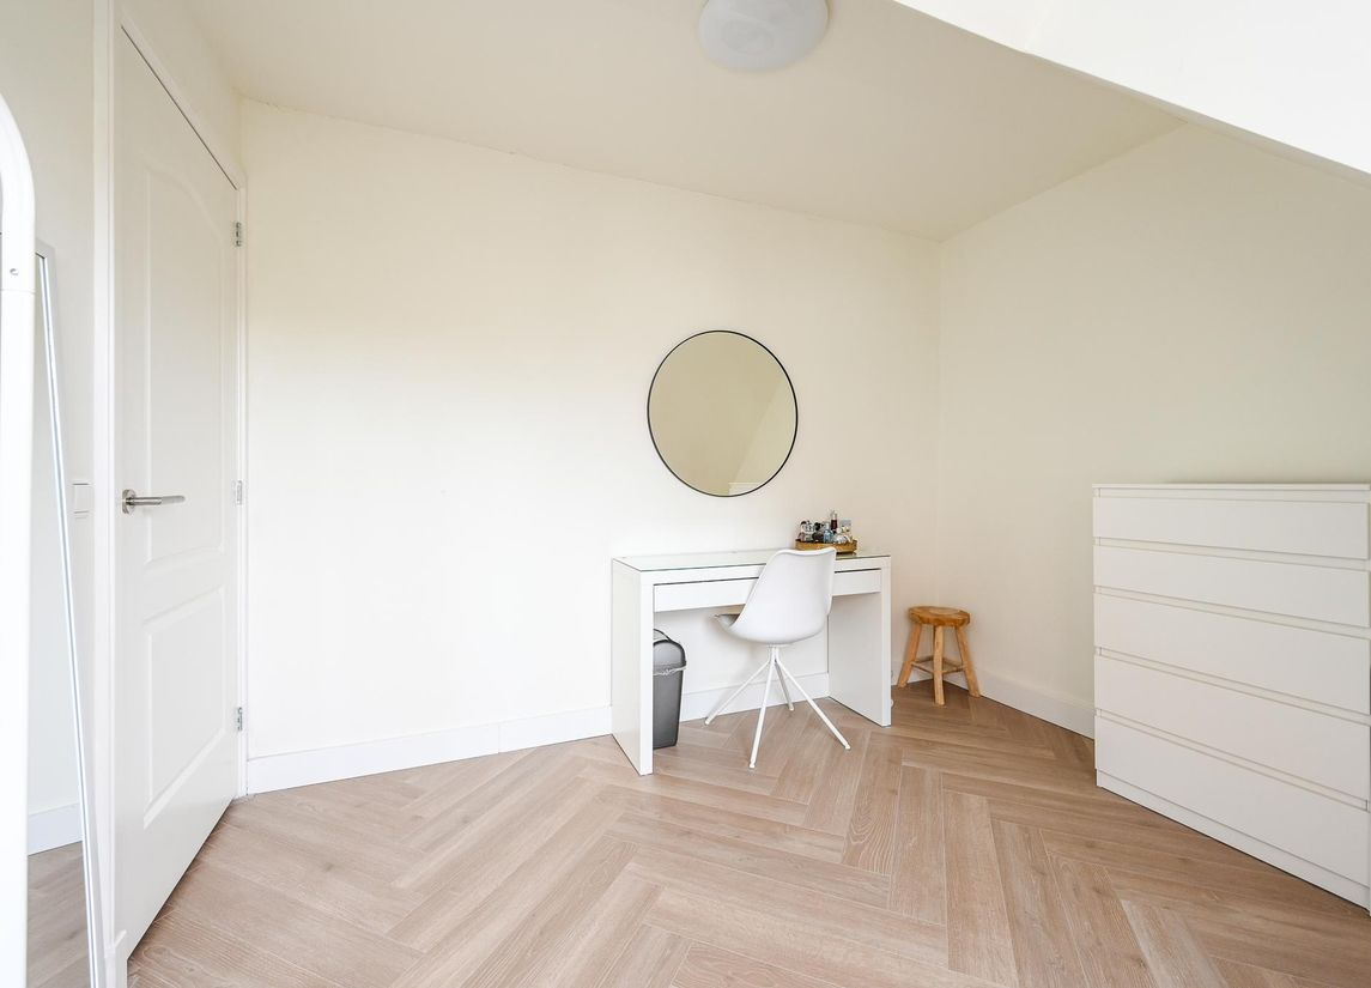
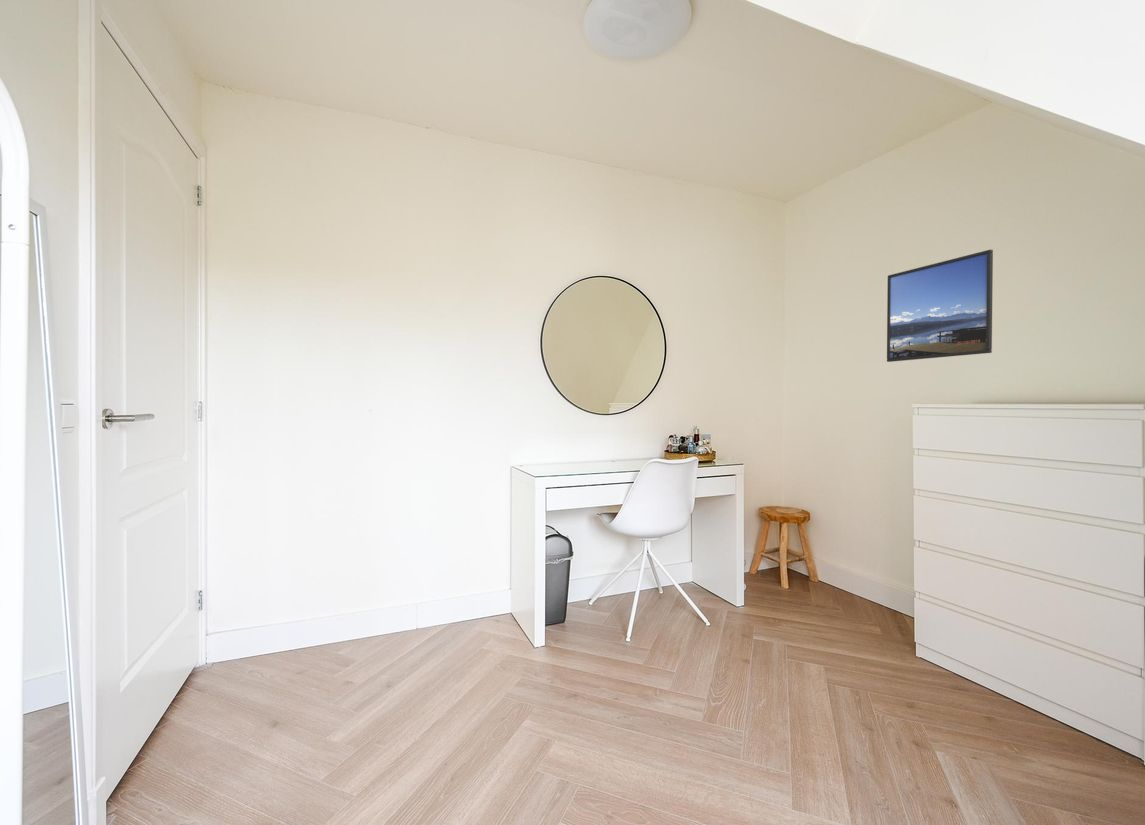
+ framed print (935, 310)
